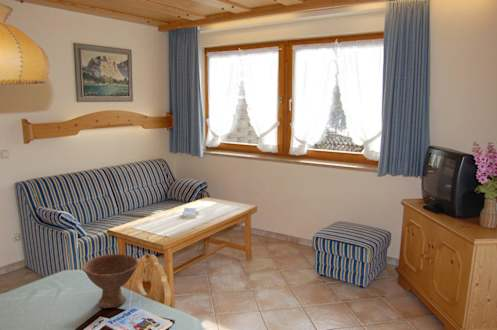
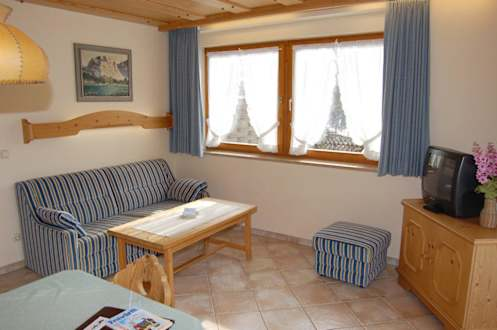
- bowl (110, 281)
